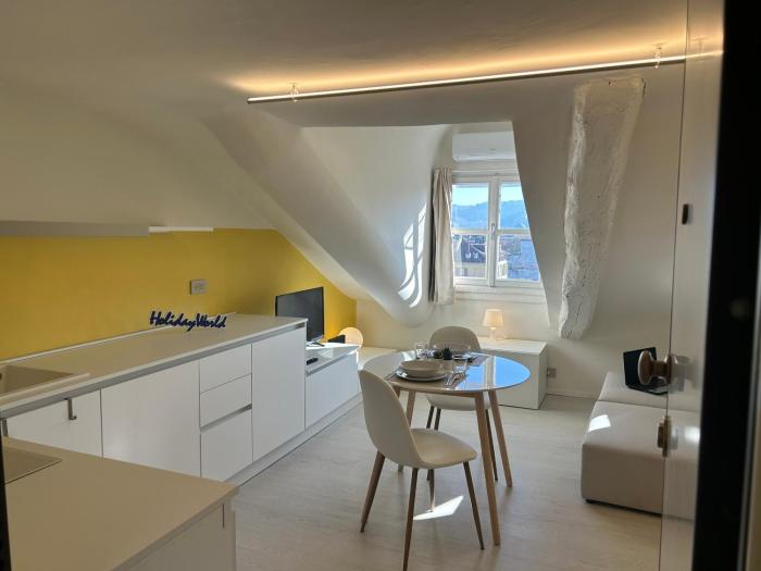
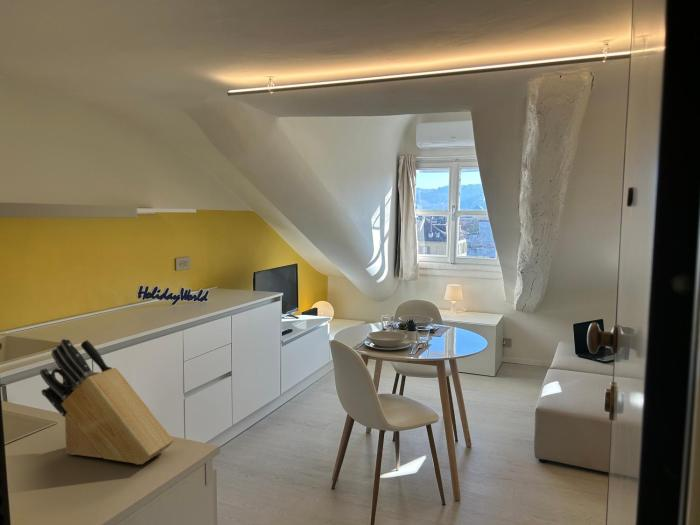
+ knife block (105, 395)
